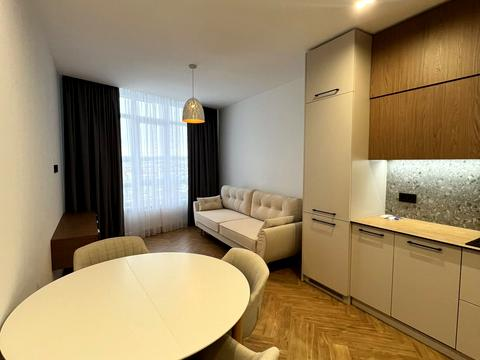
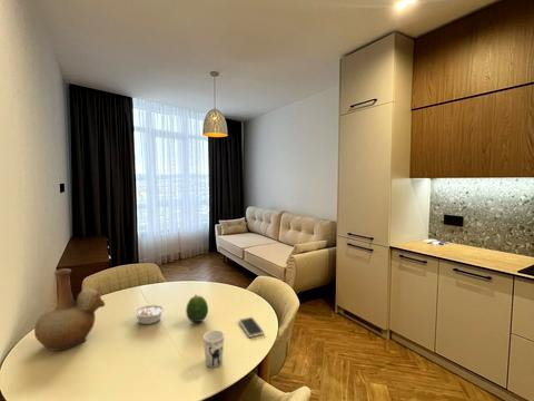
+ smartphone (250, 326)
+ cup (214, 349)
+ fruit (197, 309)
+ legume (150, 314)
+ vase (70, 304)
